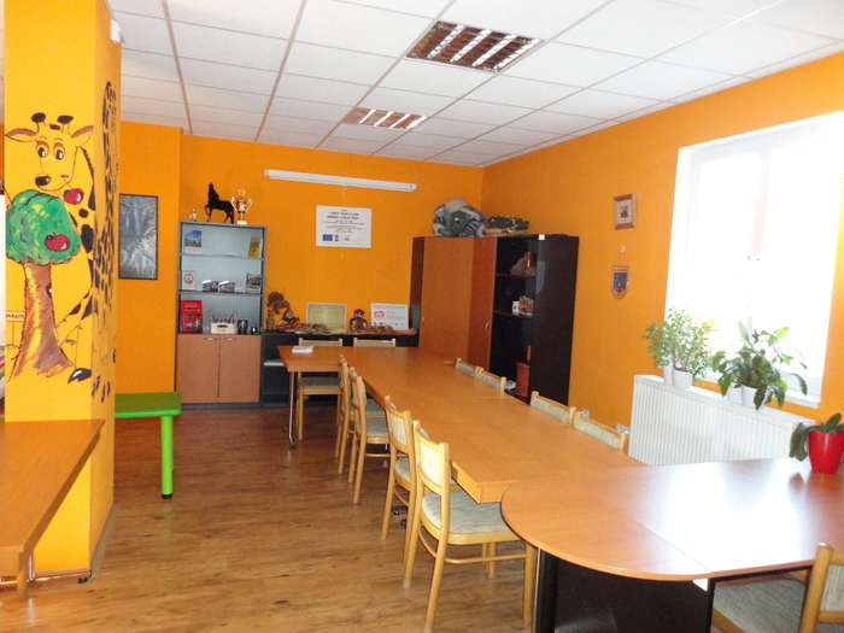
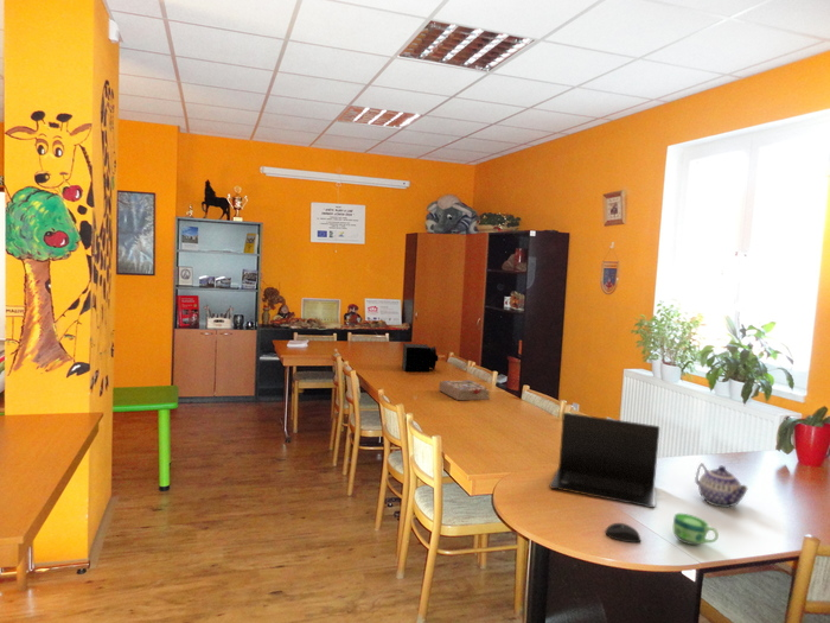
+ laptop (605, 457)
+ book (465, 388)
+ mouse (622, 532)
+ speaker (421, 357)
+ cup (695, 530)
+ teapot (720, 483)
